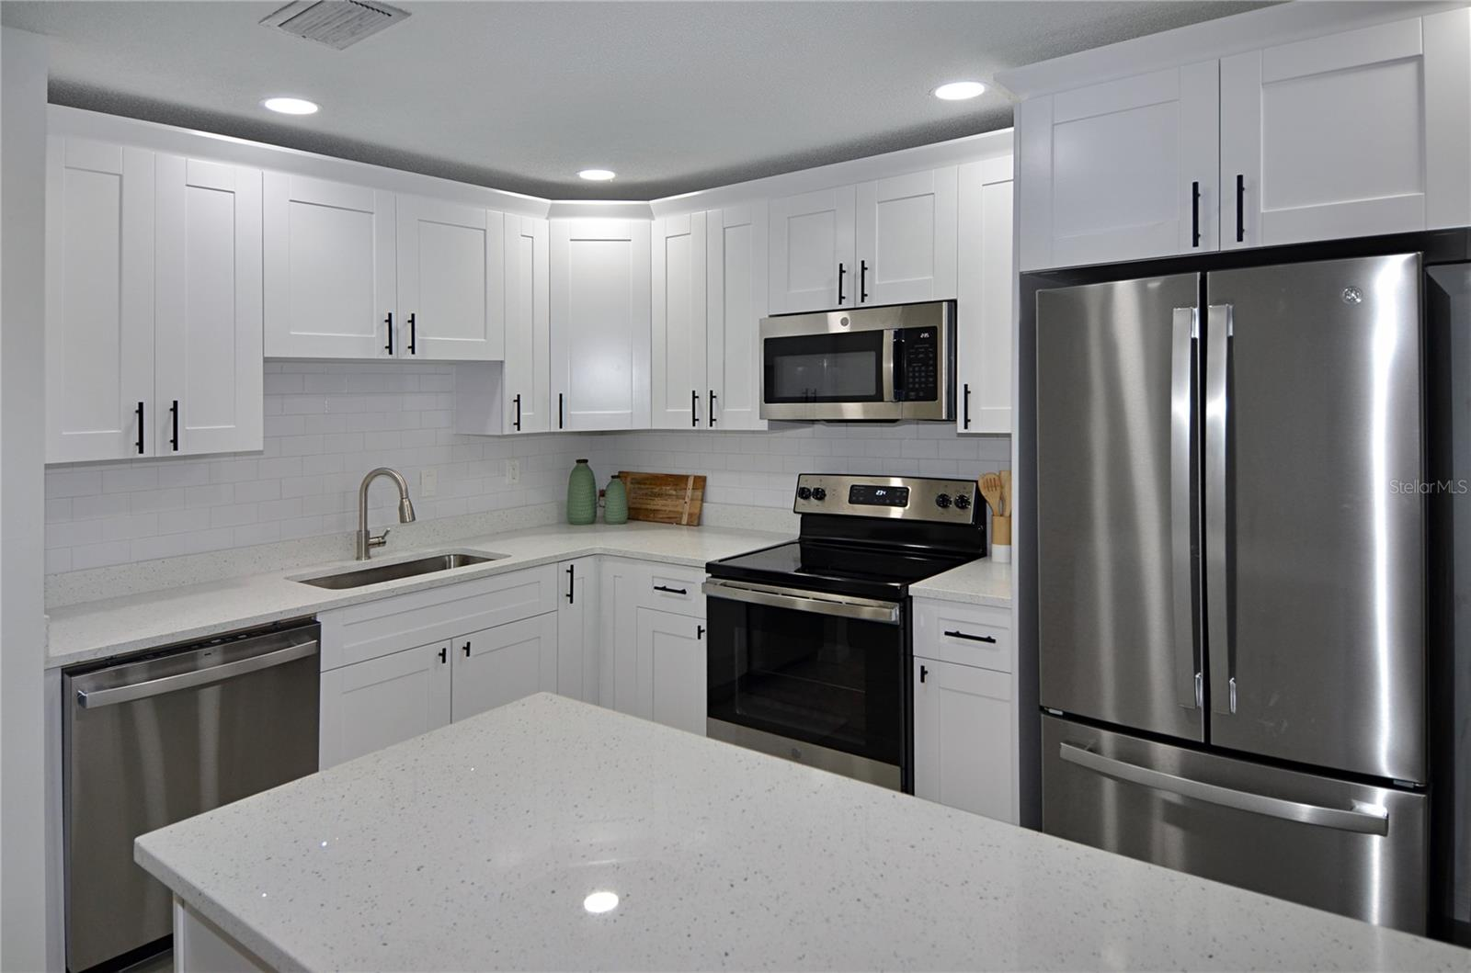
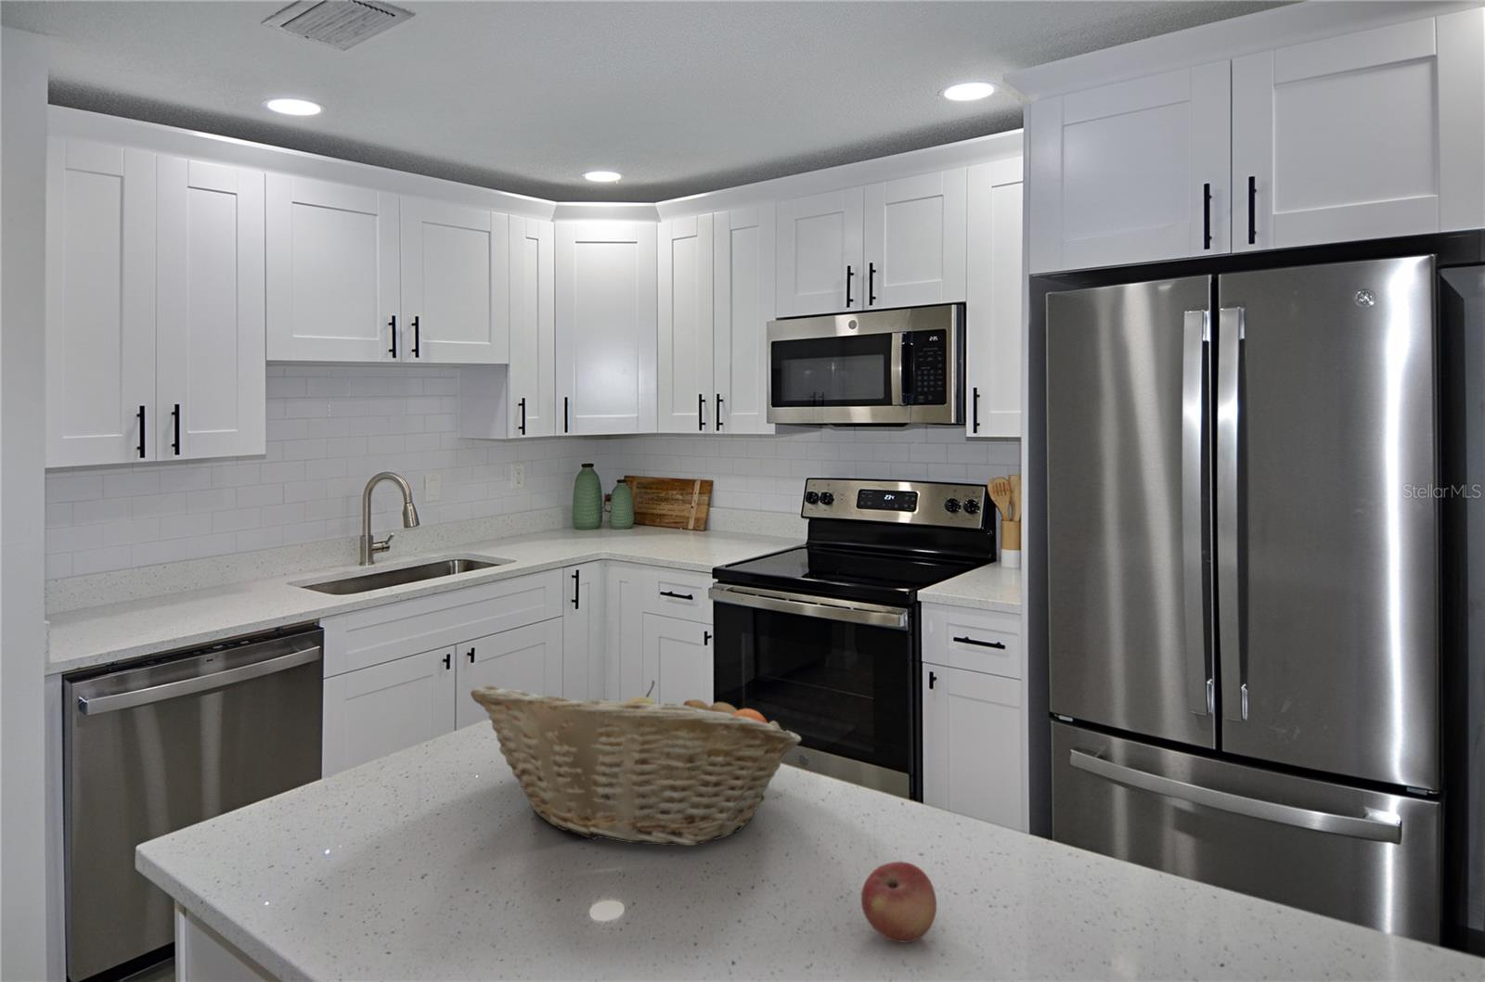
+ apple (899, 901)
+ fruit basket (634, 742)
